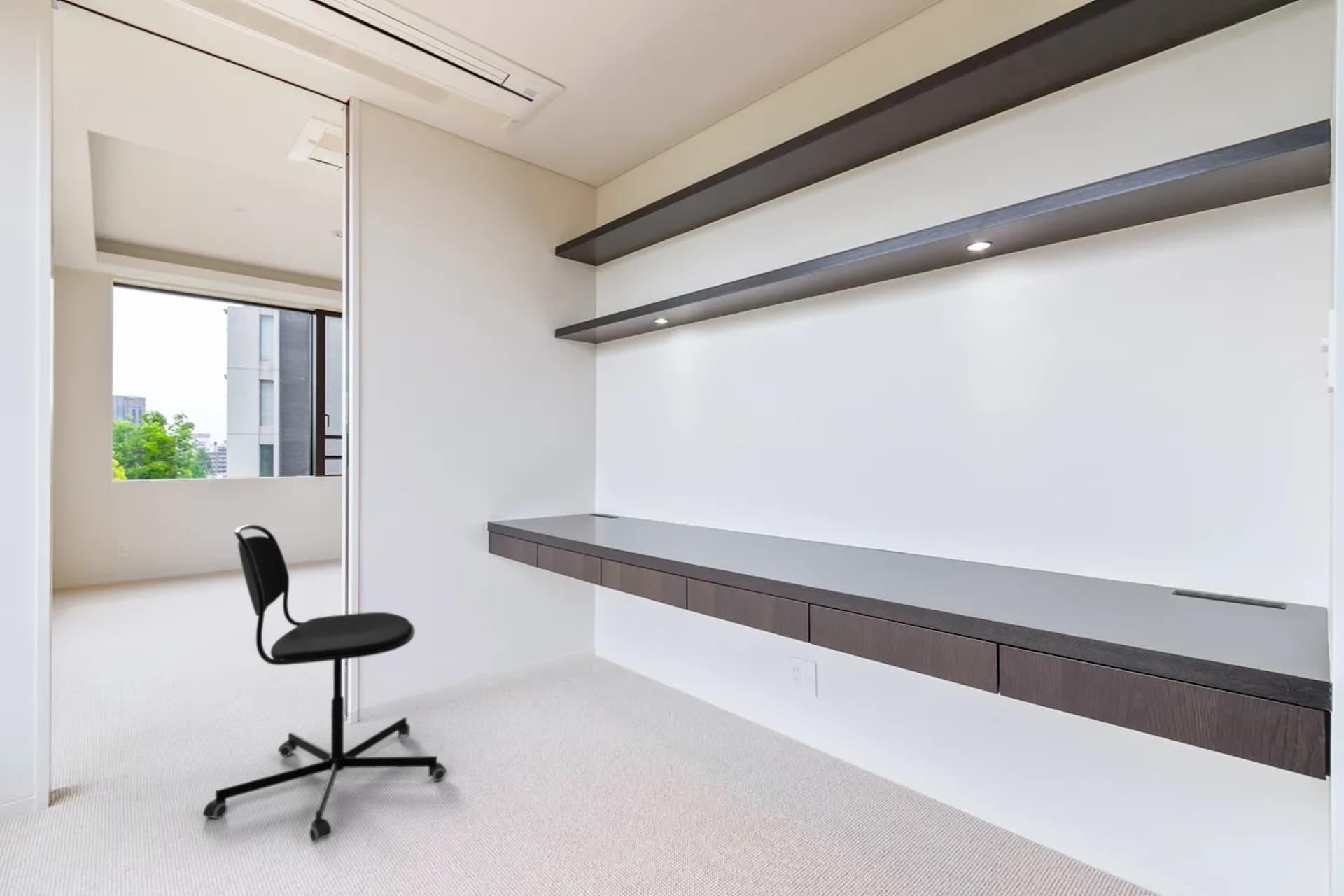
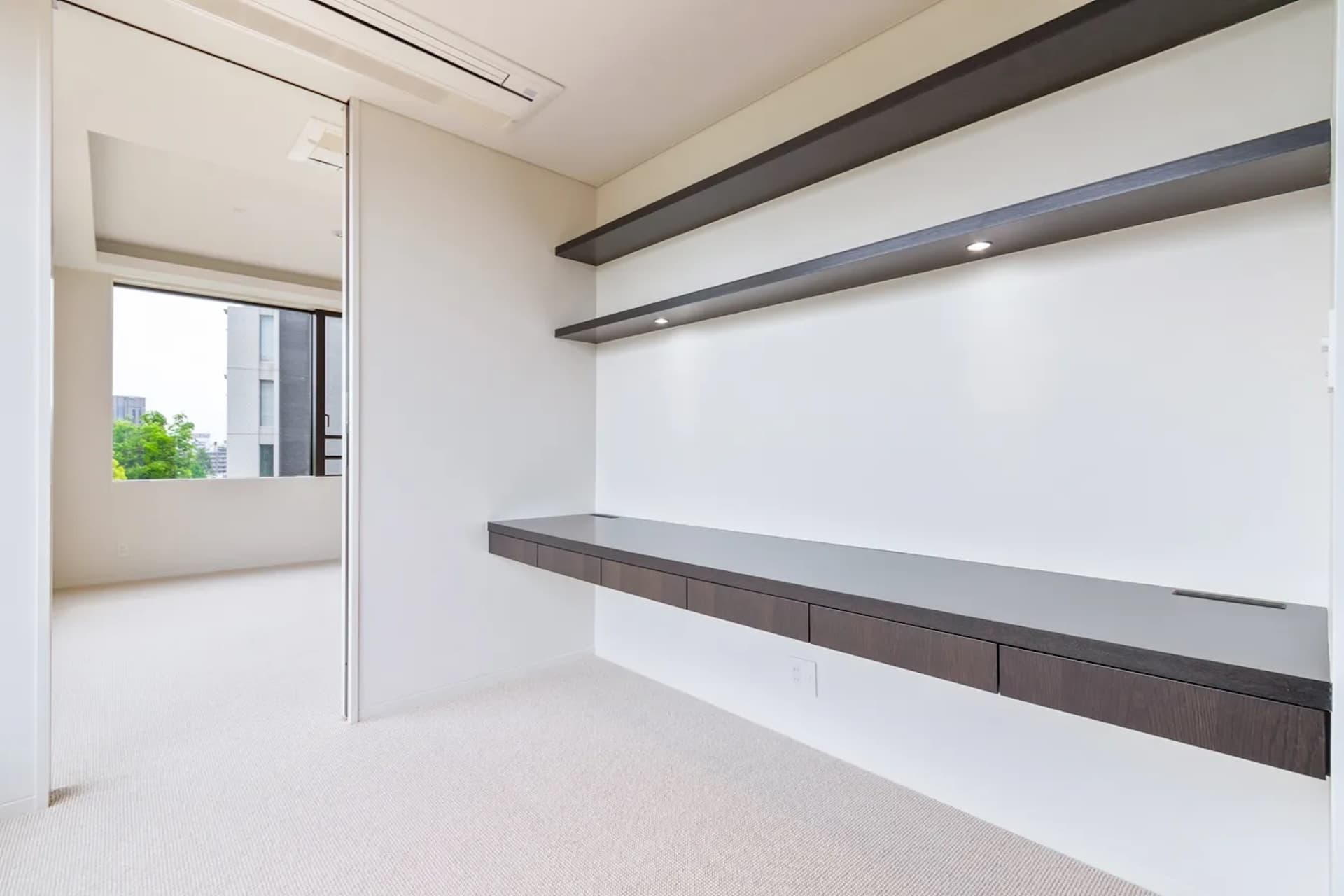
- office chair (336, 654)
